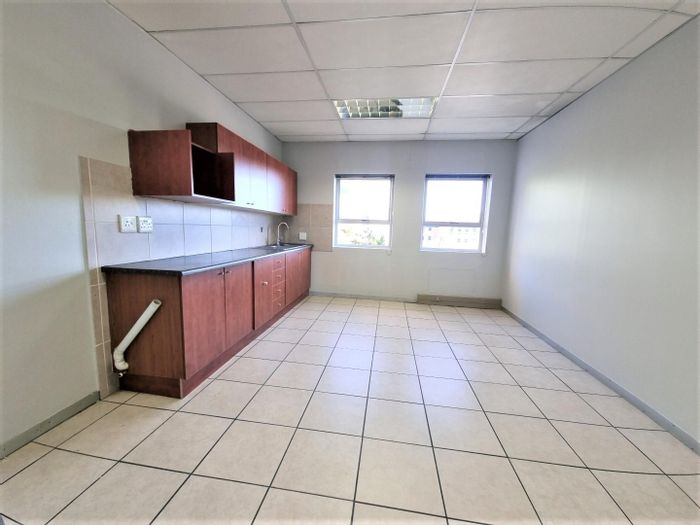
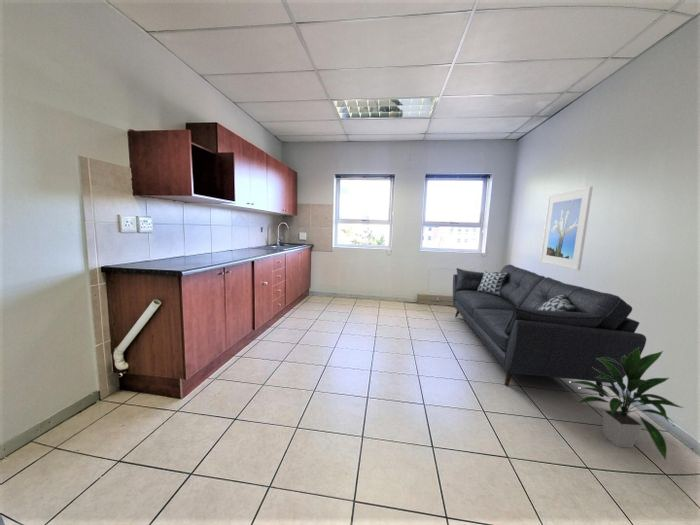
+ indoor plant (627, 397)
+ sofa (513, 309)
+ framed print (562, 229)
